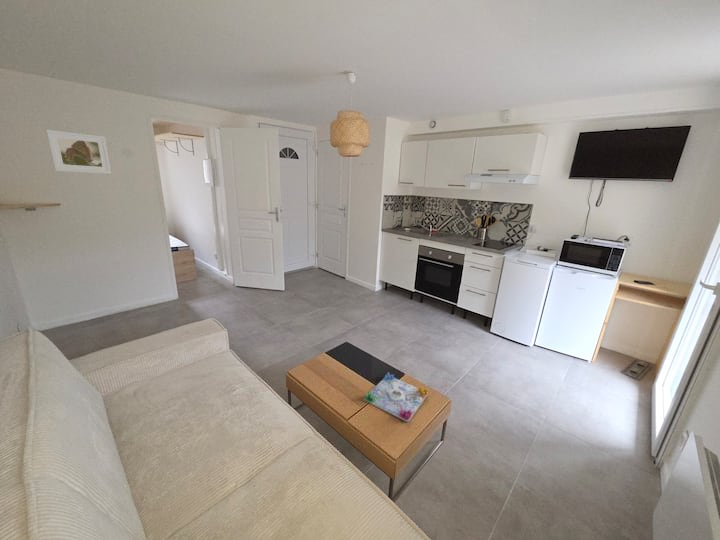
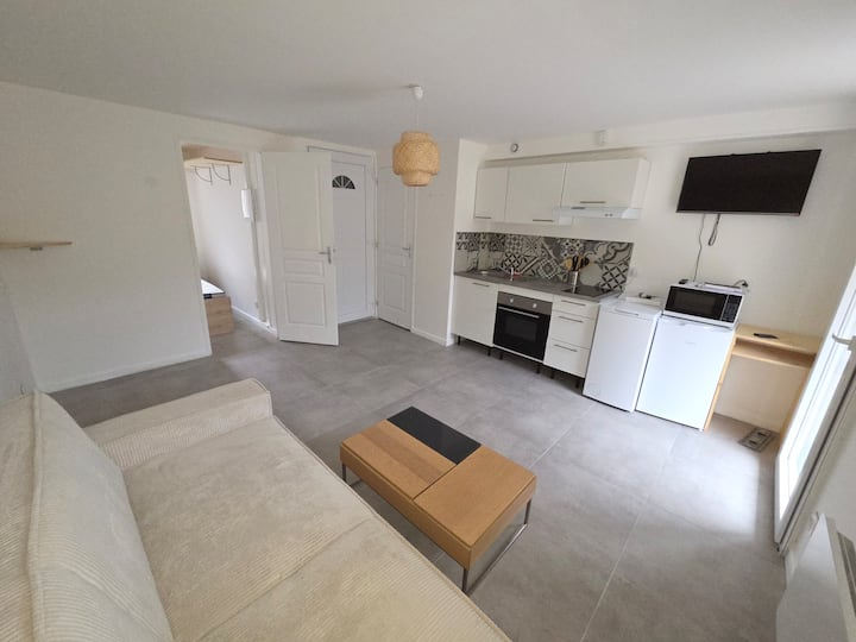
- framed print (80, 153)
- board game (396, 394)
